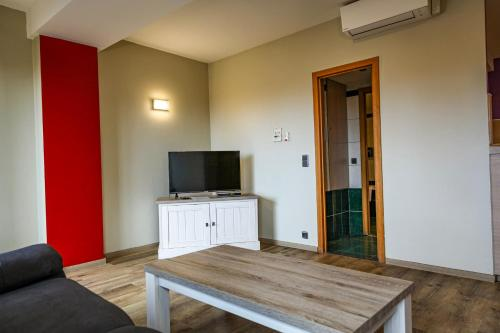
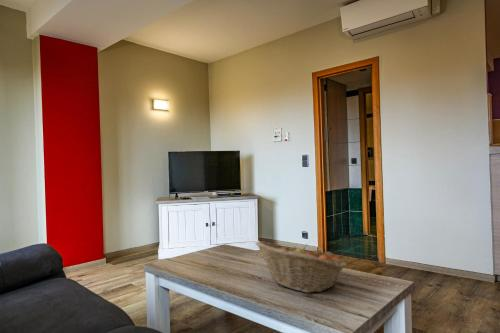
+ fruit basket (298, 260)
